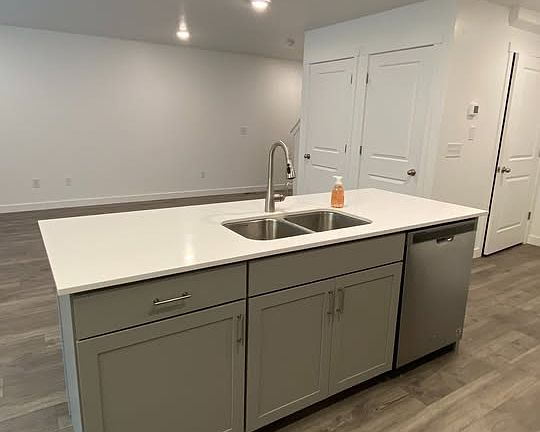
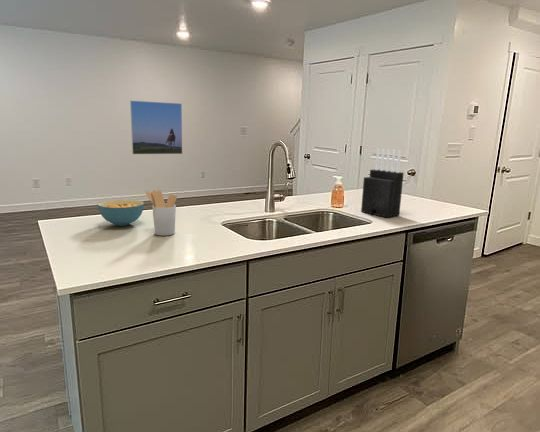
+ utensil holder (160, 211)
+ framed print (157, 128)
+ cereal bowl (121, 213)
+ knife block (381, 182)
